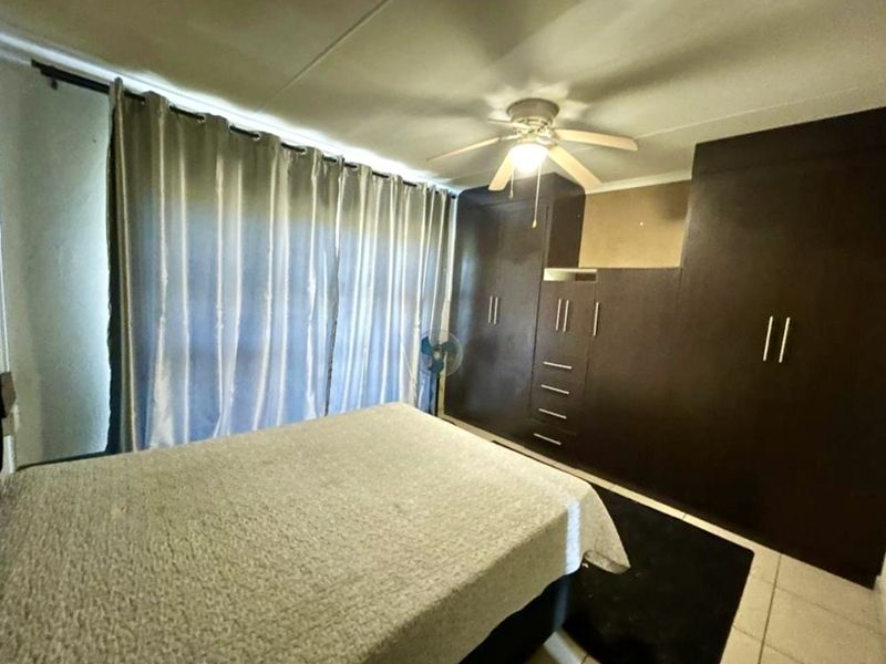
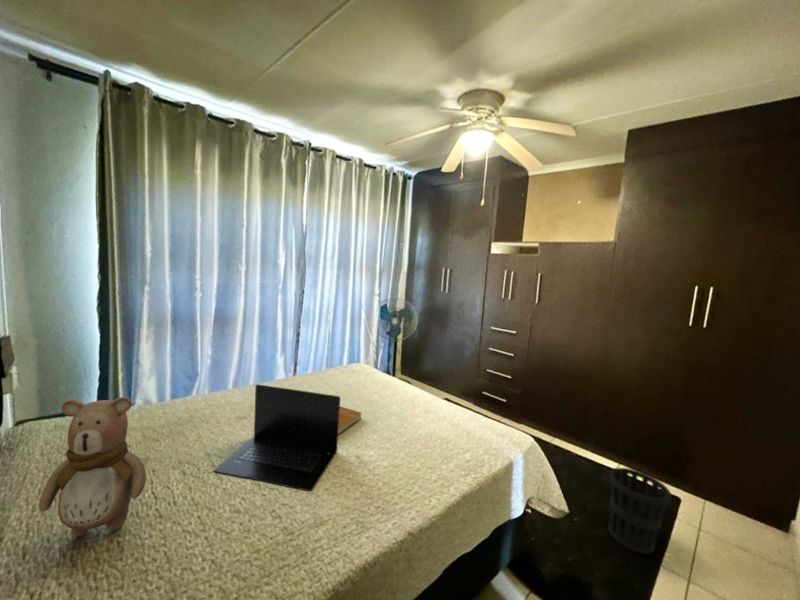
+ wastebasket (632, 510)
+ book (339, 418)
+ teddy bear (97, 467)
+ laptop (280, 432)
